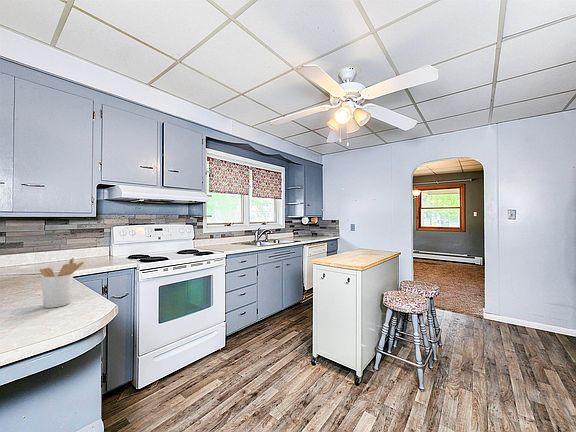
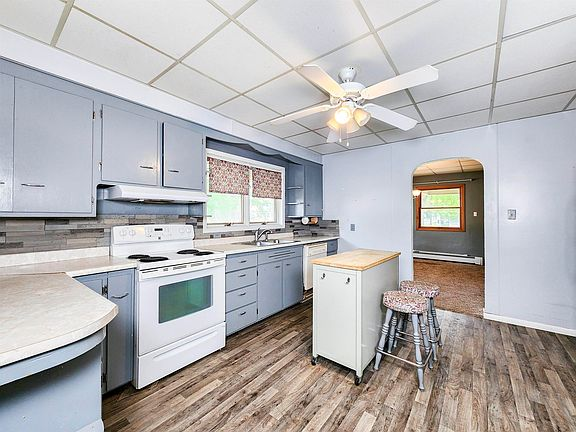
- utensil holder (62, 282)
